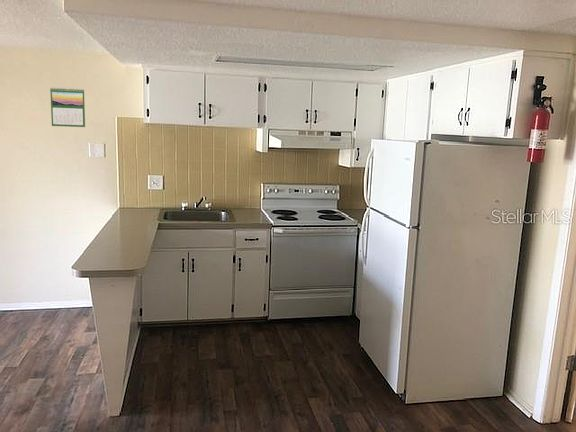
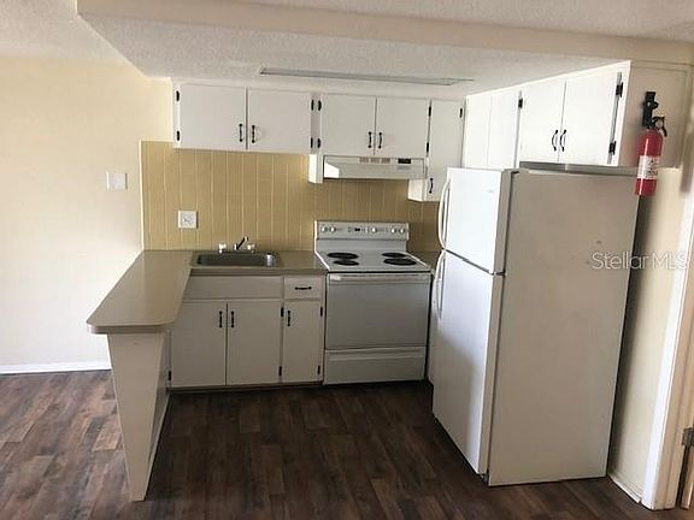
- calendar (67, 107)
